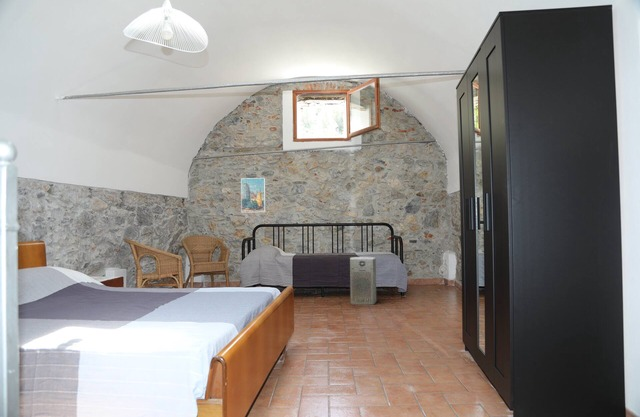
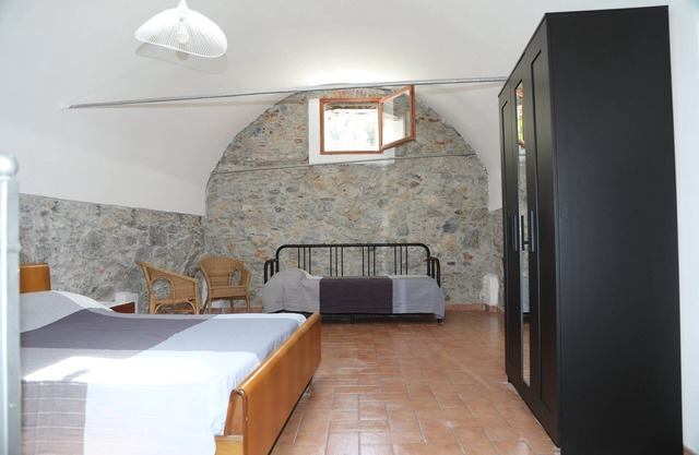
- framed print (253, 195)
- fan (363, 279)
